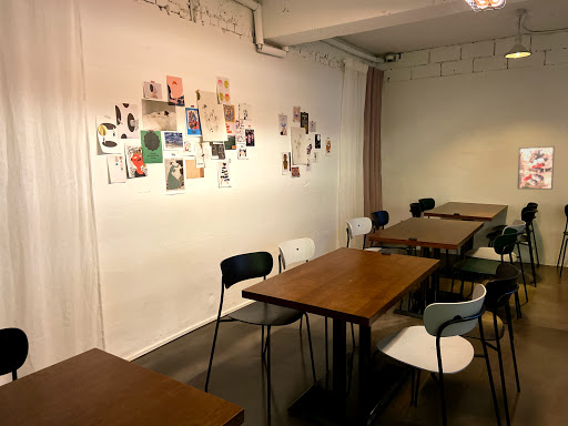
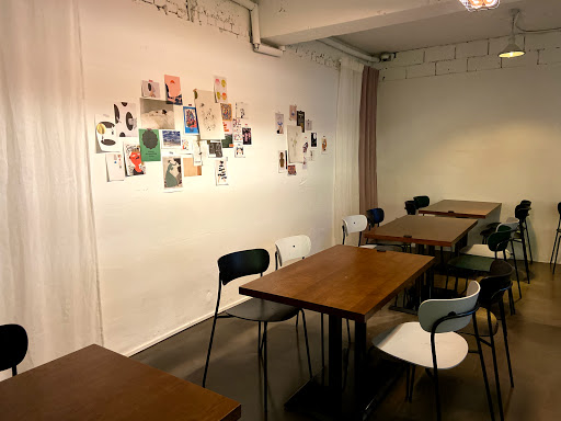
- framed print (535, 168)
